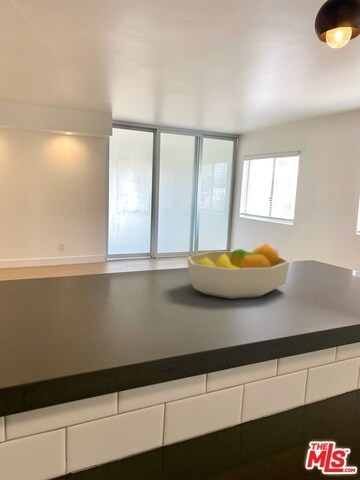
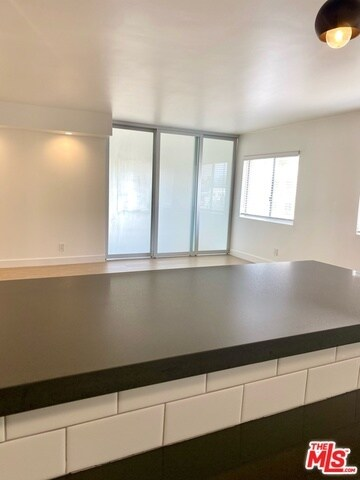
- fruit bowl (238, 267)
